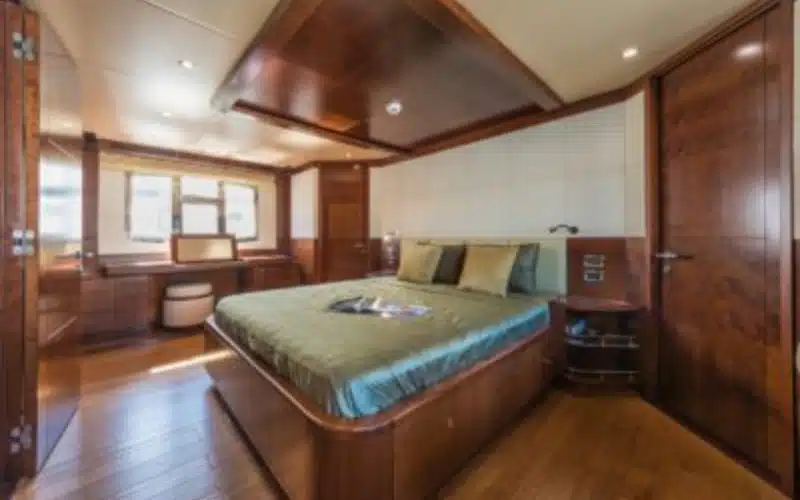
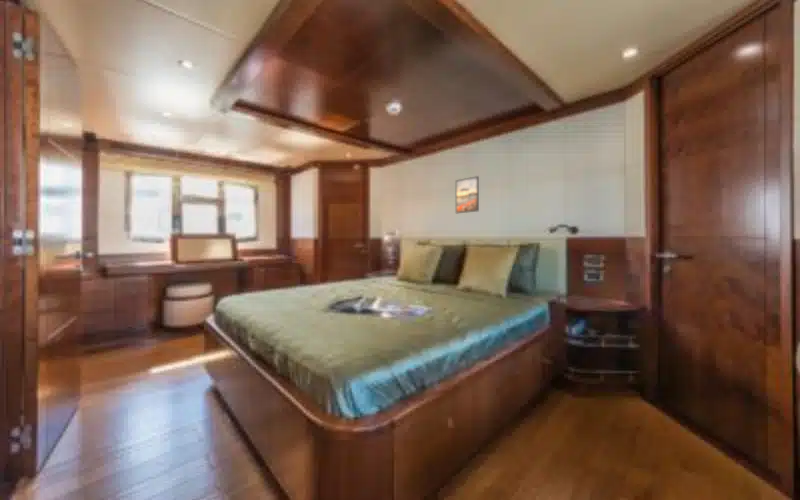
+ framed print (466, 195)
